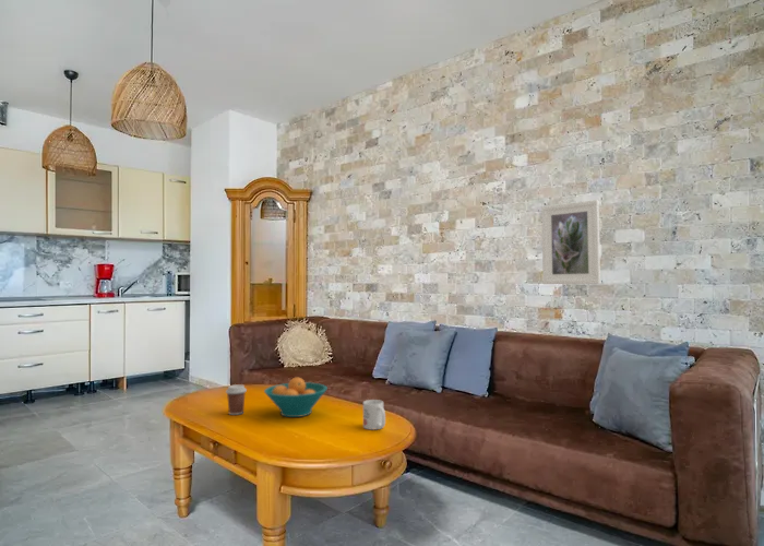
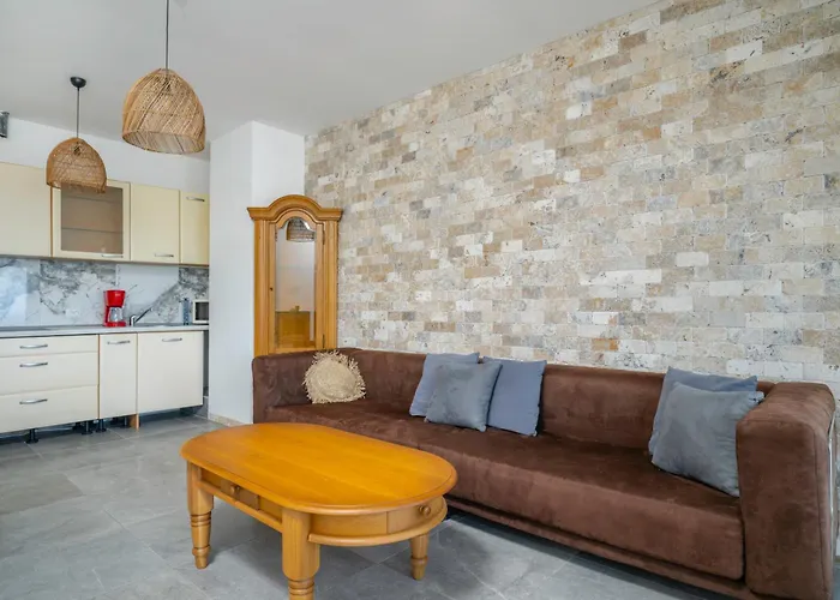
- mug (375, 415)
- coffee cup (236, 399)
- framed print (570, 244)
- fruit bowl (296, 395)
